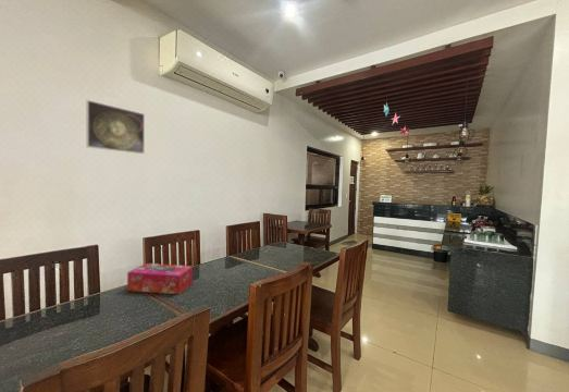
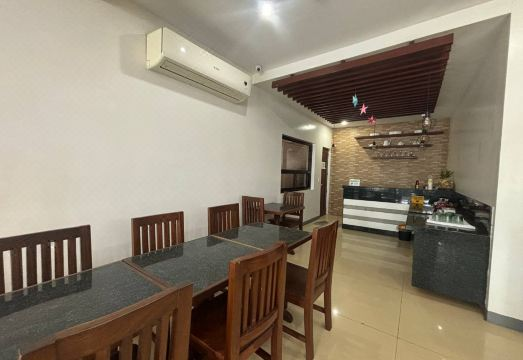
- tissue box (161, 278)
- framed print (117, 128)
